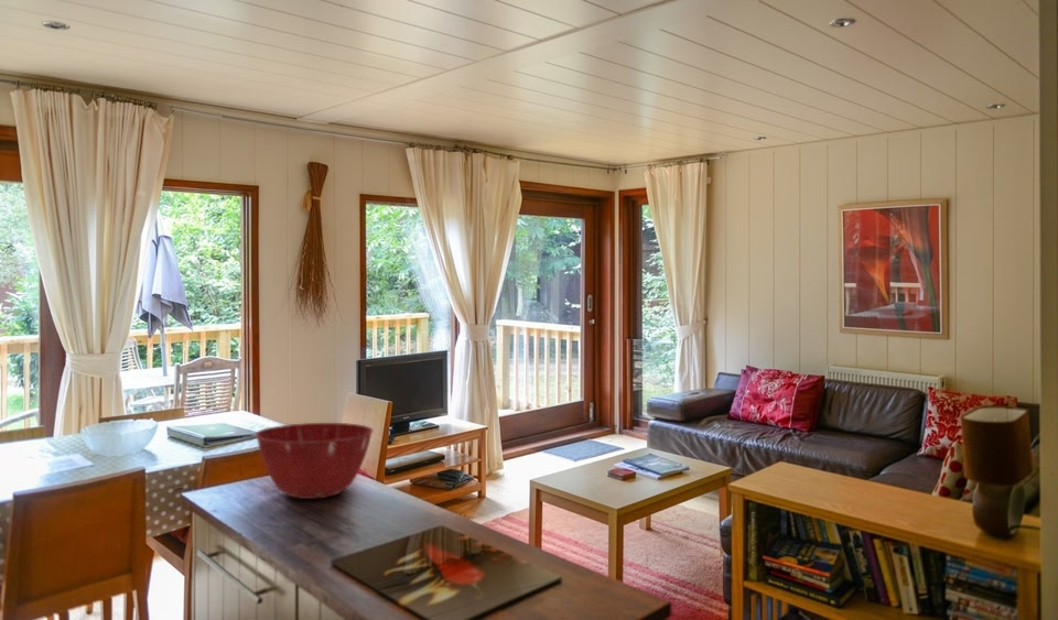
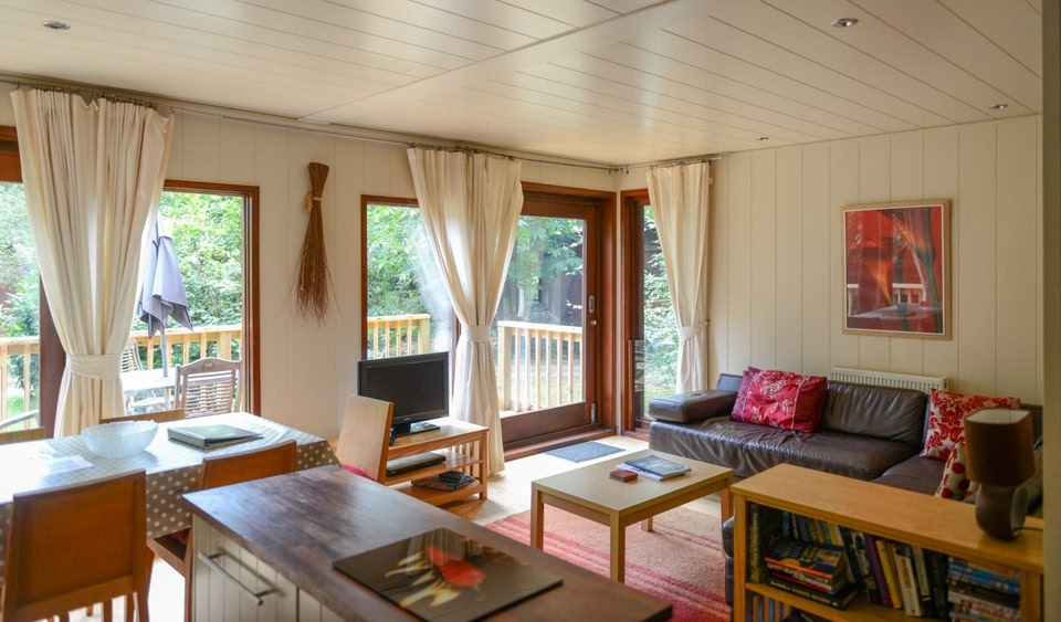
- mixing bowl (315, 460)
